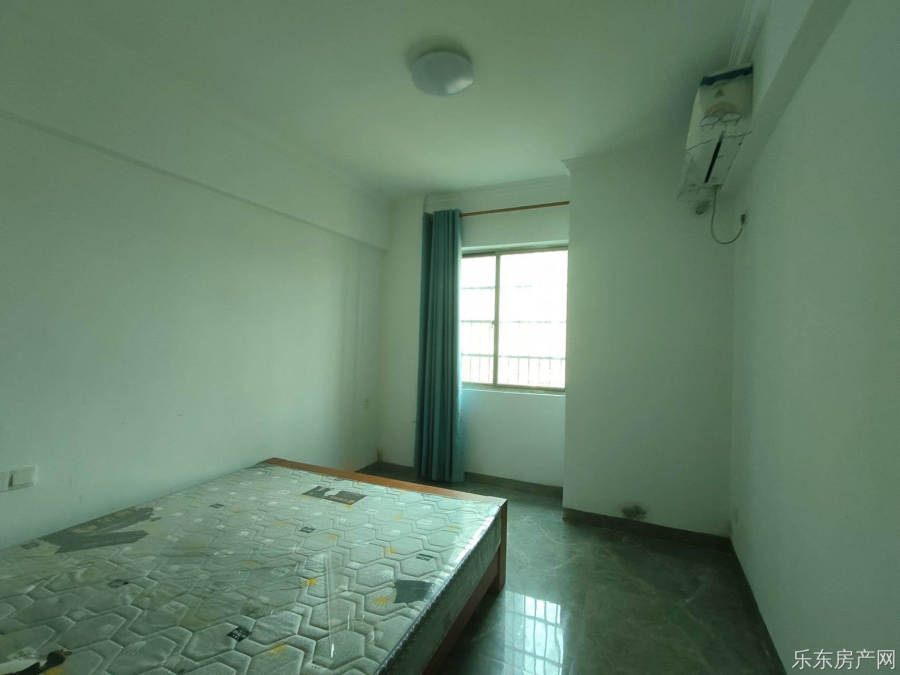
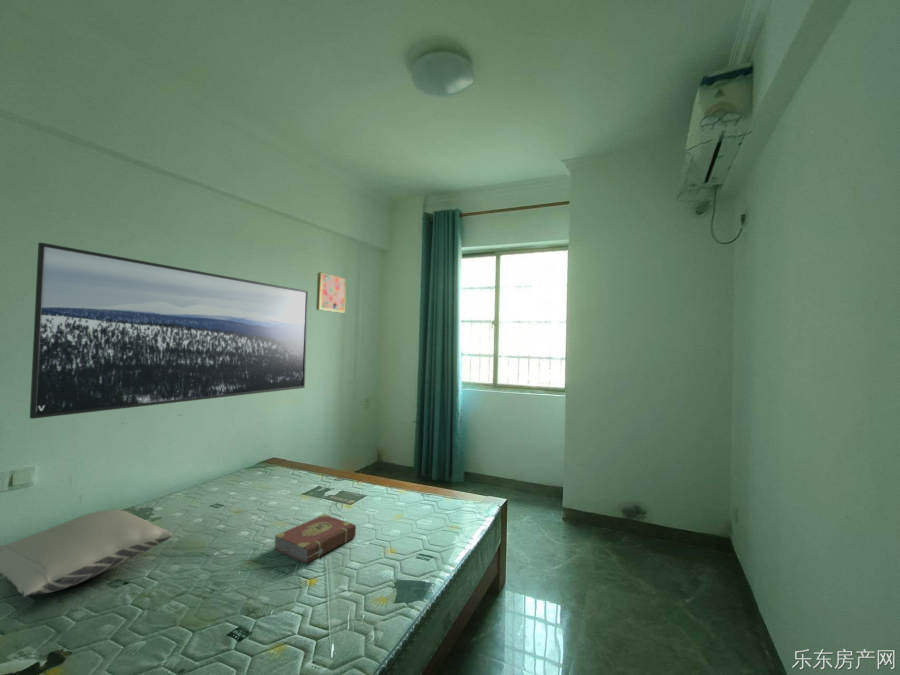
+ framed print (209, 336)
+ pillow (78, 547)
+ book (316, 528)
+ wall art (331, 293)
